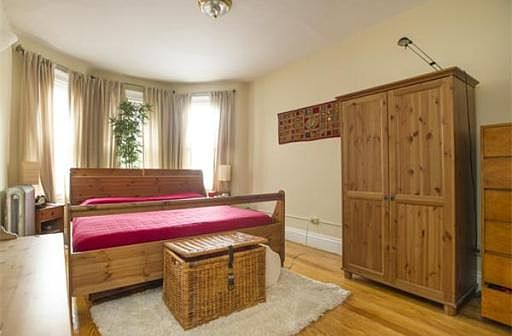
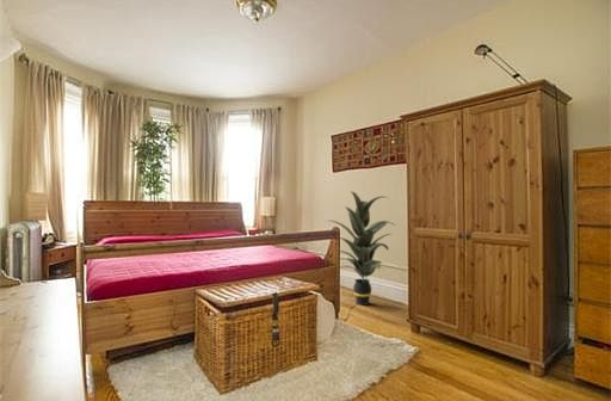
+ indoor plant (360, 246)
